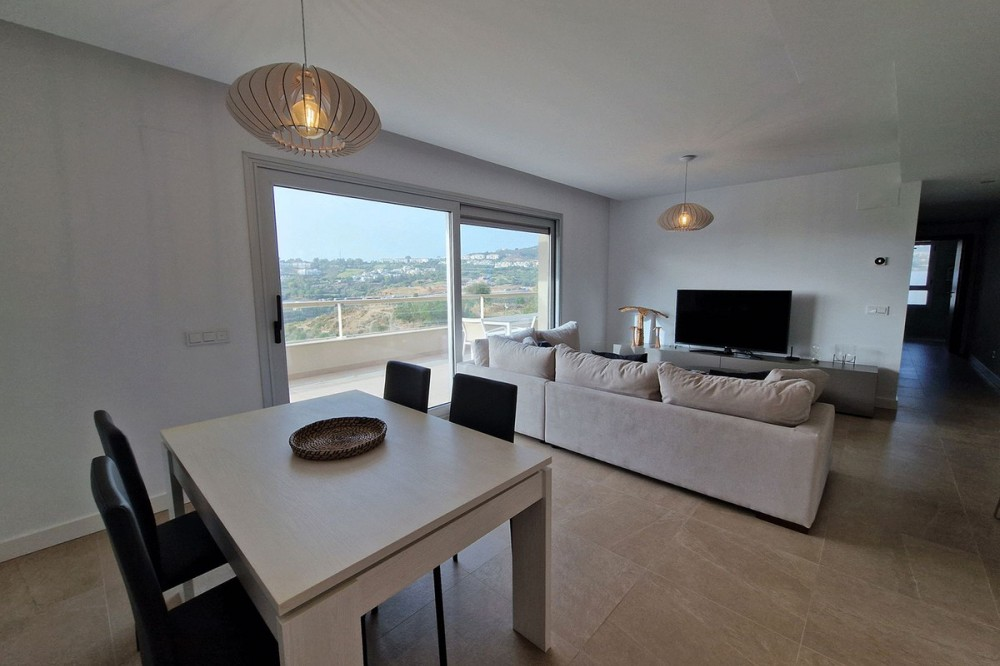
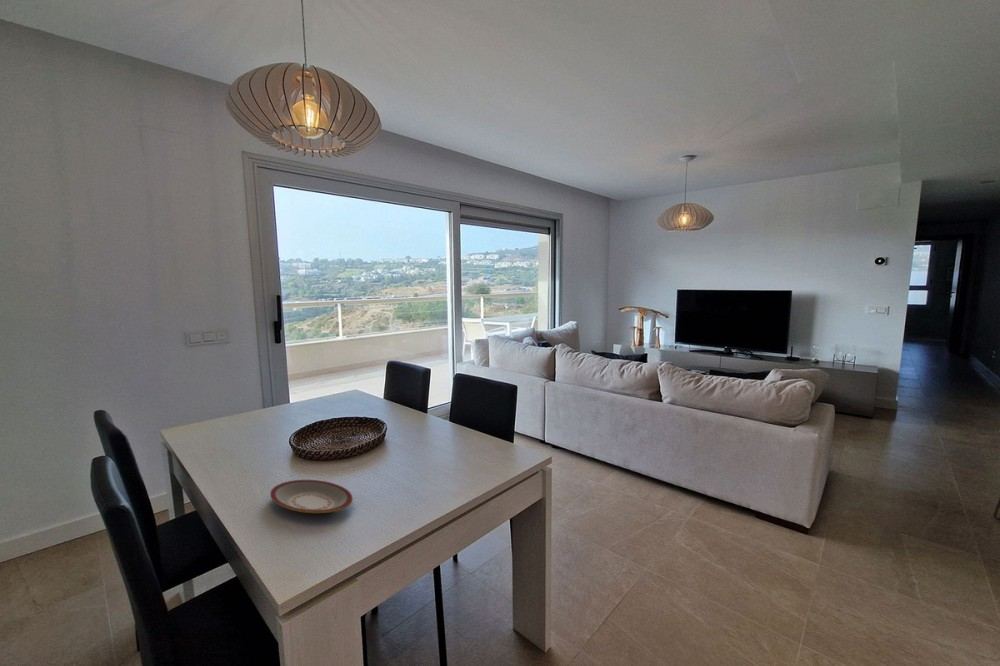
+ plate (311, 498)
